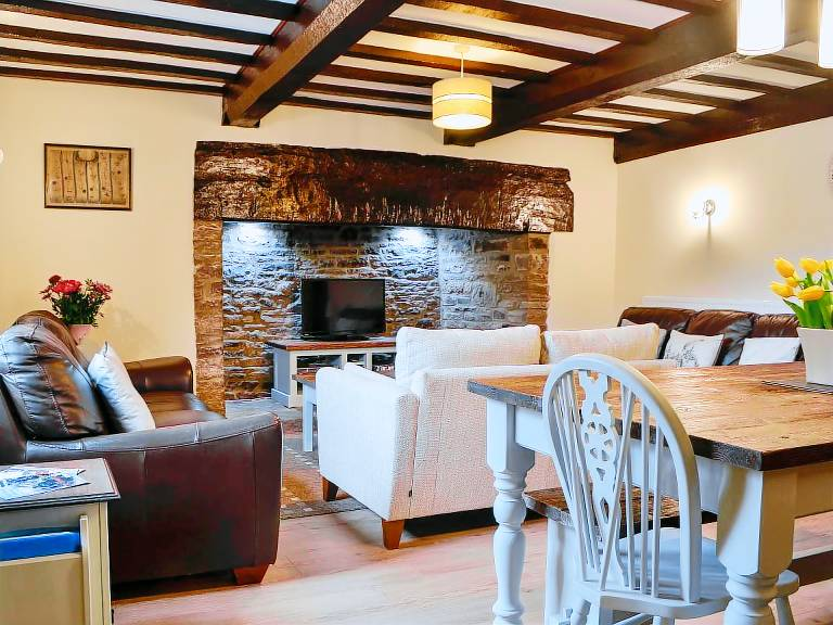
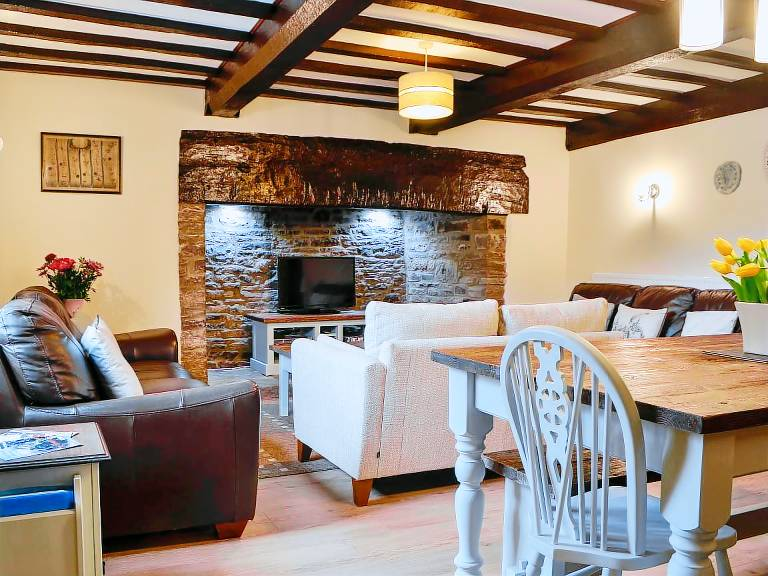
+ decorative plate (727, 177)
